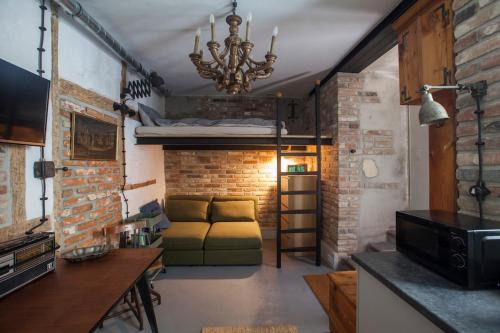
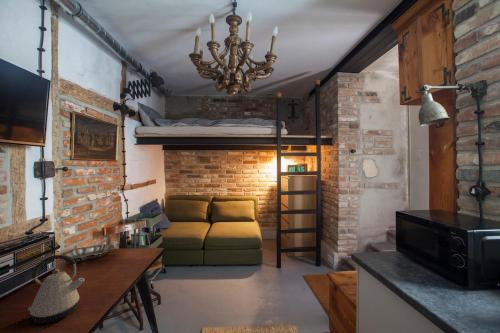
+ kettle (57, 284)
